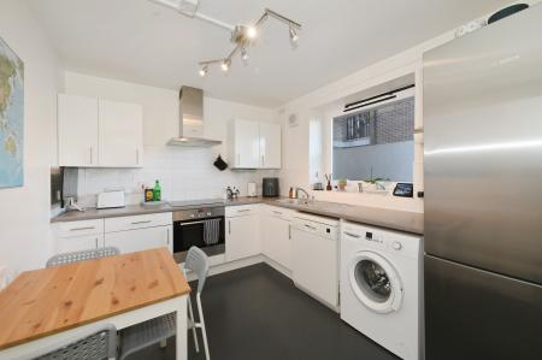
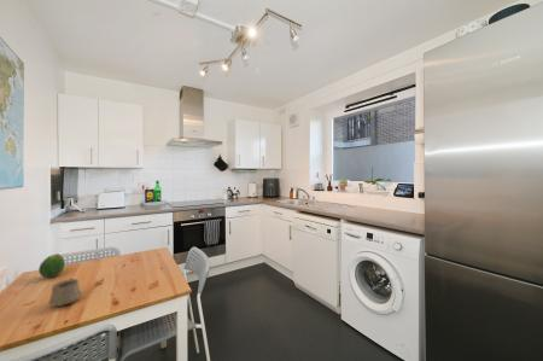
+ fruit (52, 264)
+ cup (65, 292)
